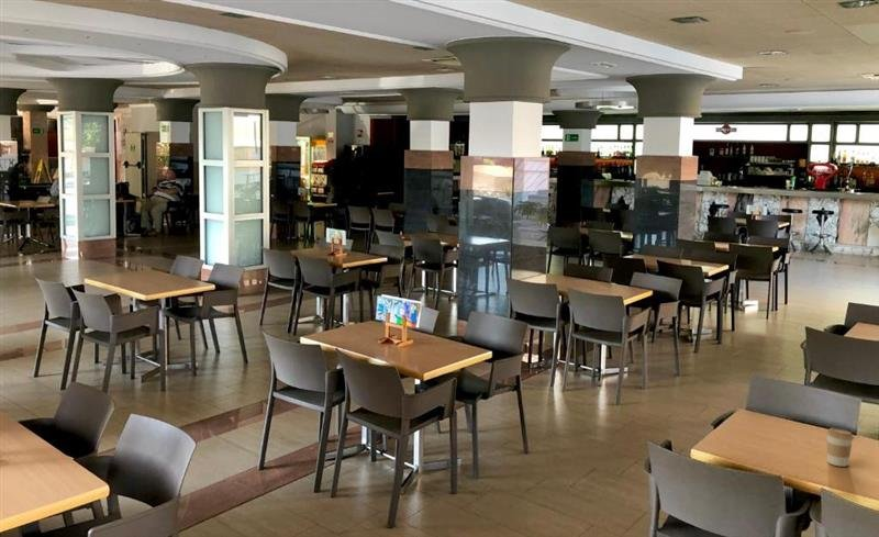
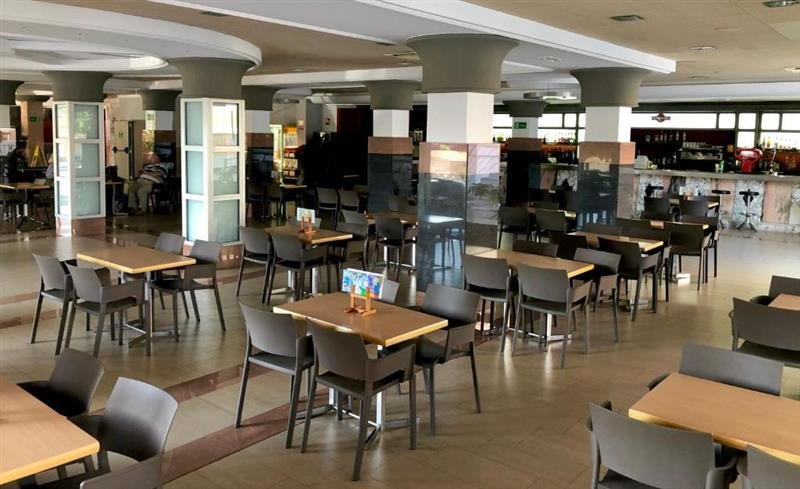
- coffee cup (838, 446)
